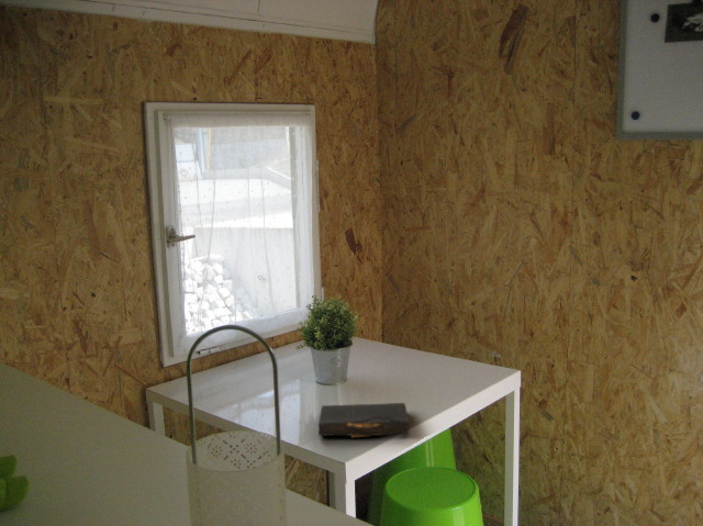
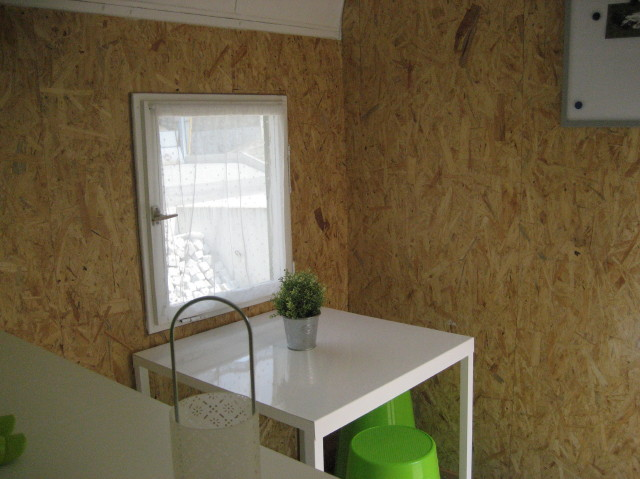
- book (364, 417)
